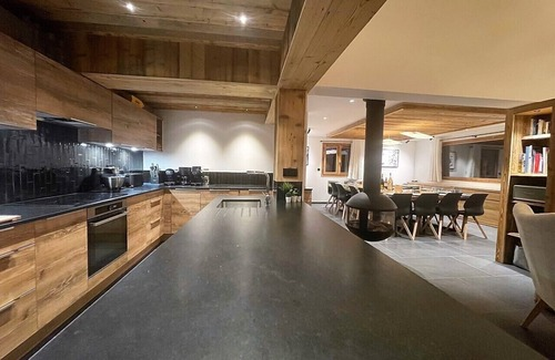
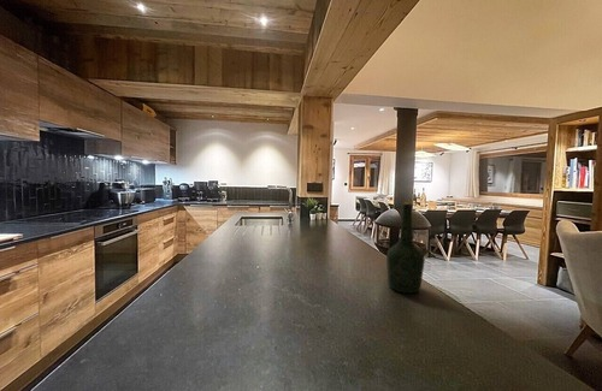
+ bottle (405, 245)
